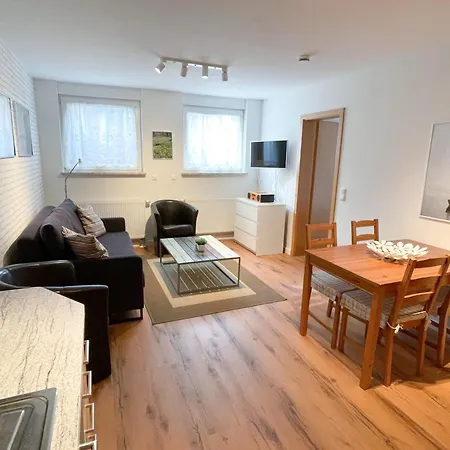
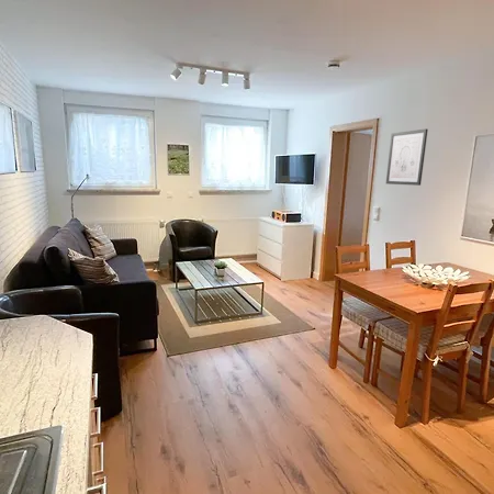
+ wall art (405, 158)
